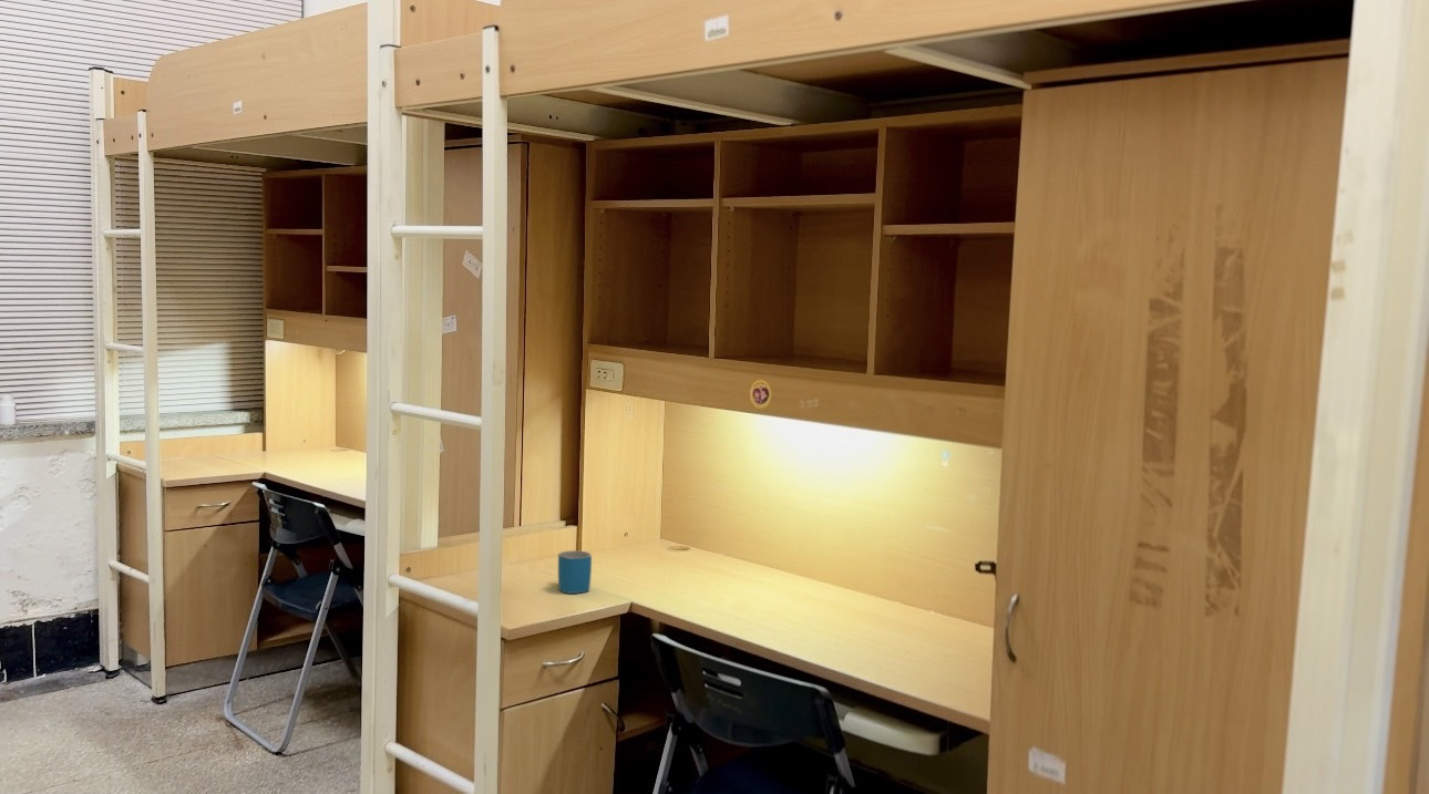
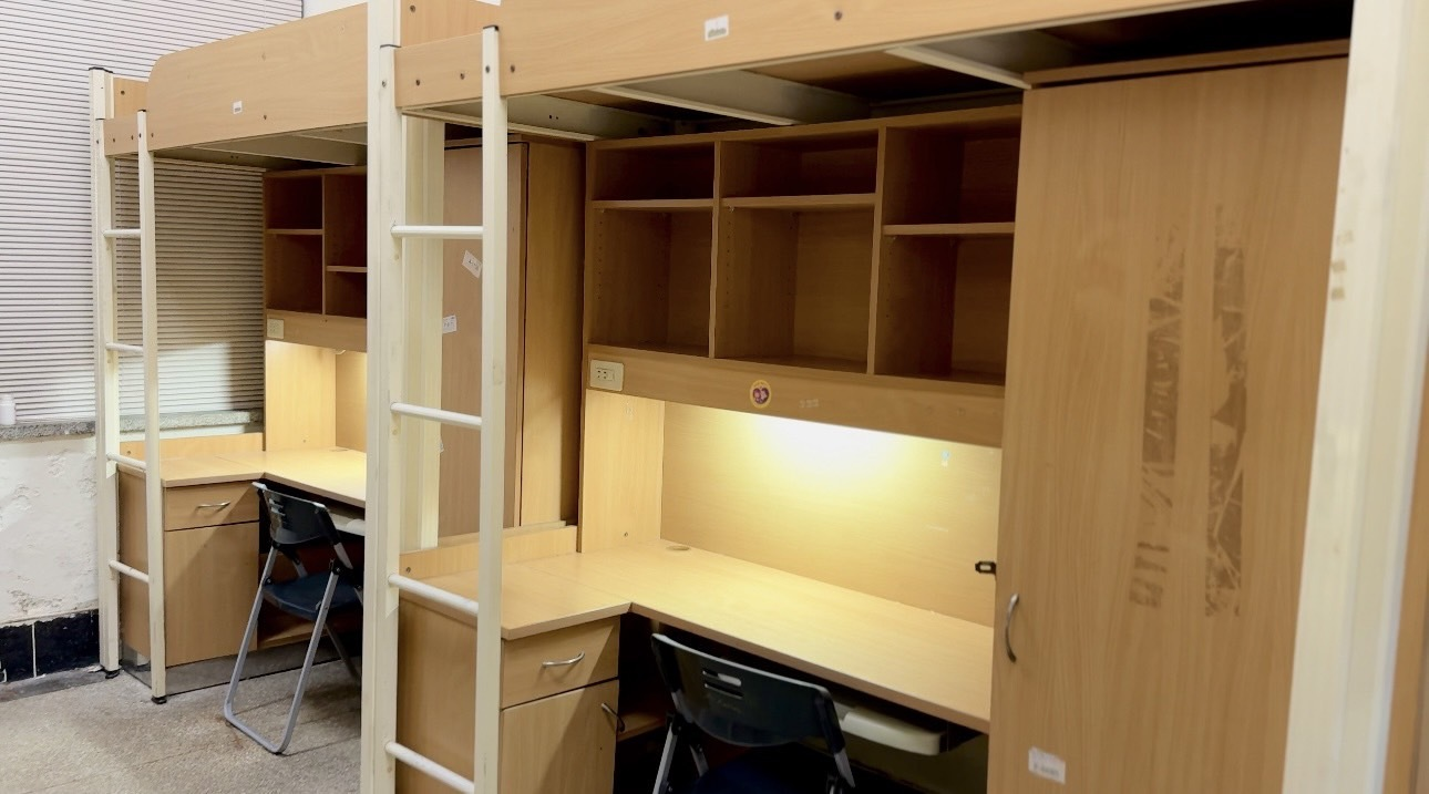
- mug (570, 570)
